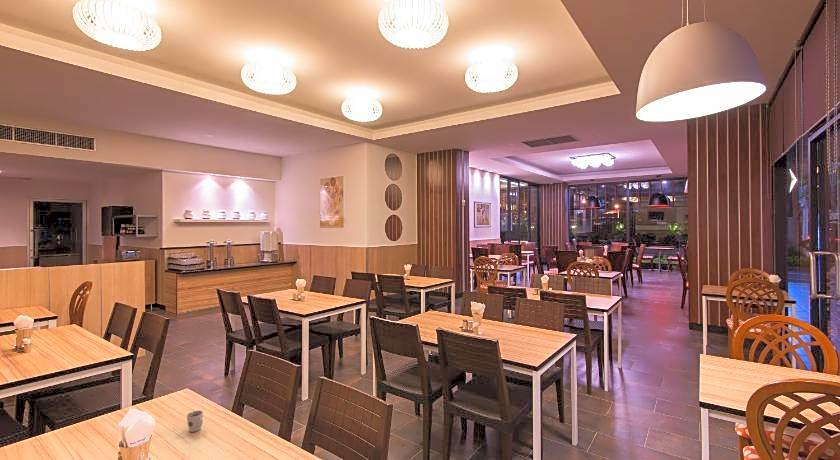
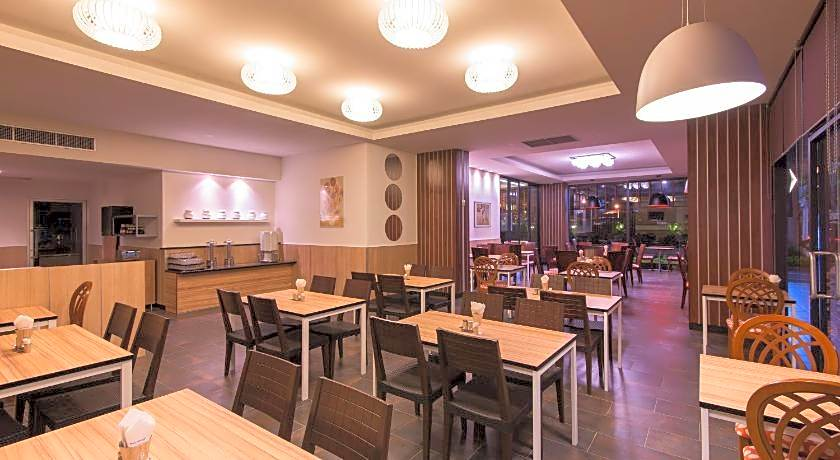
- cup (196, 416)
